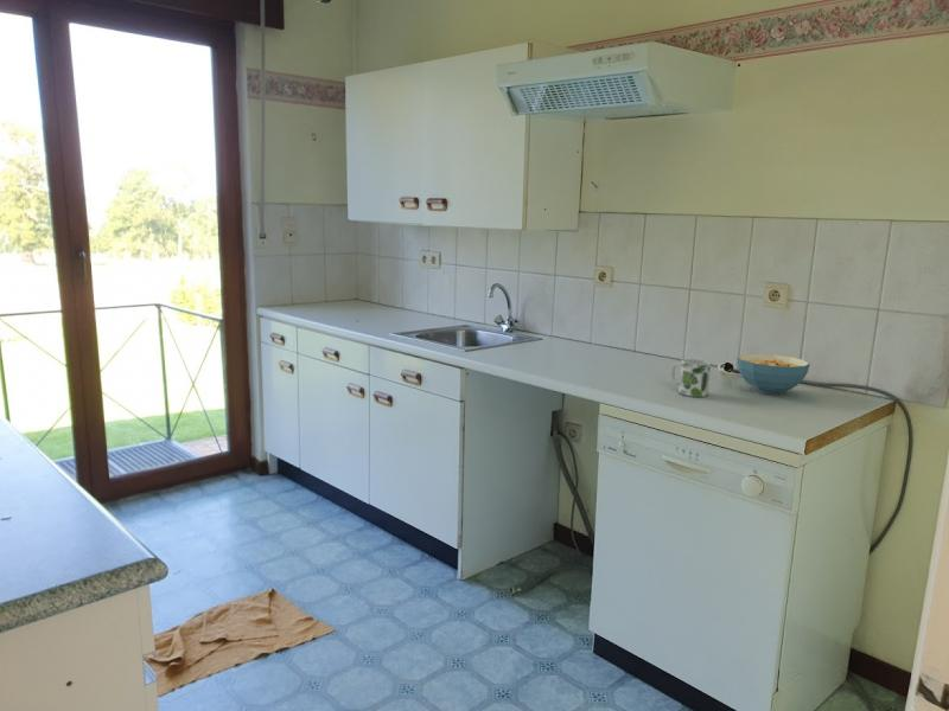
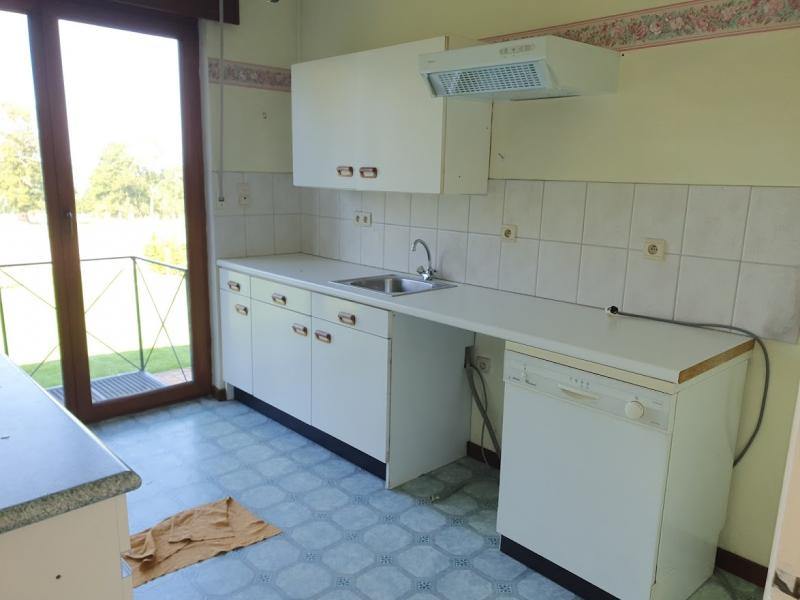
- cereal bowl (771, 376)
- mug (688, 376)
